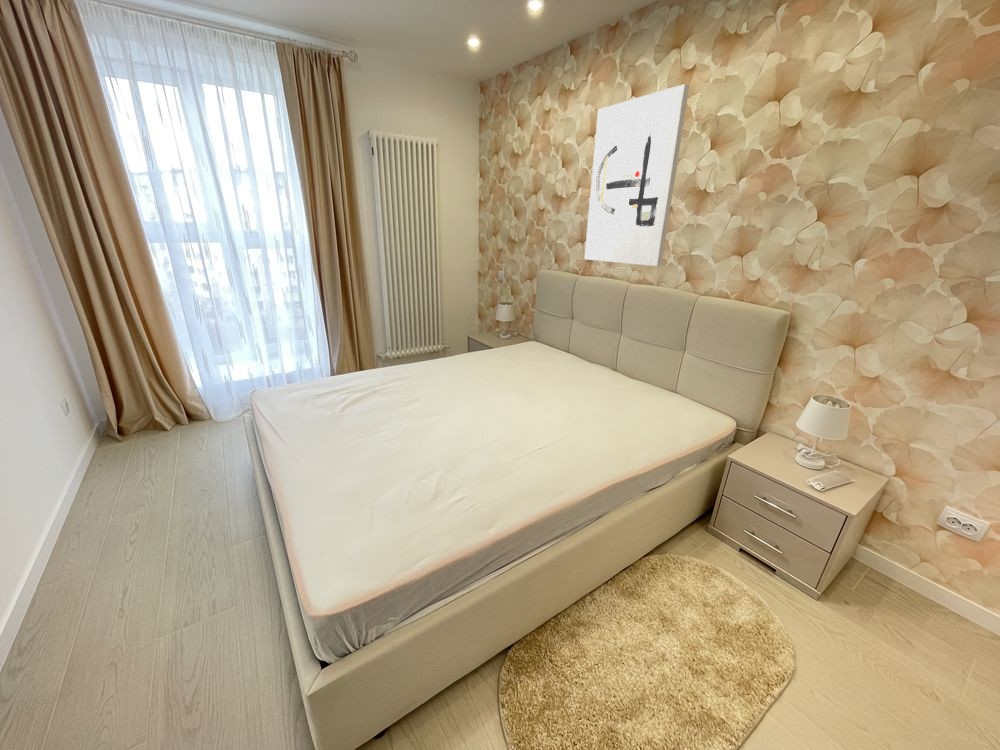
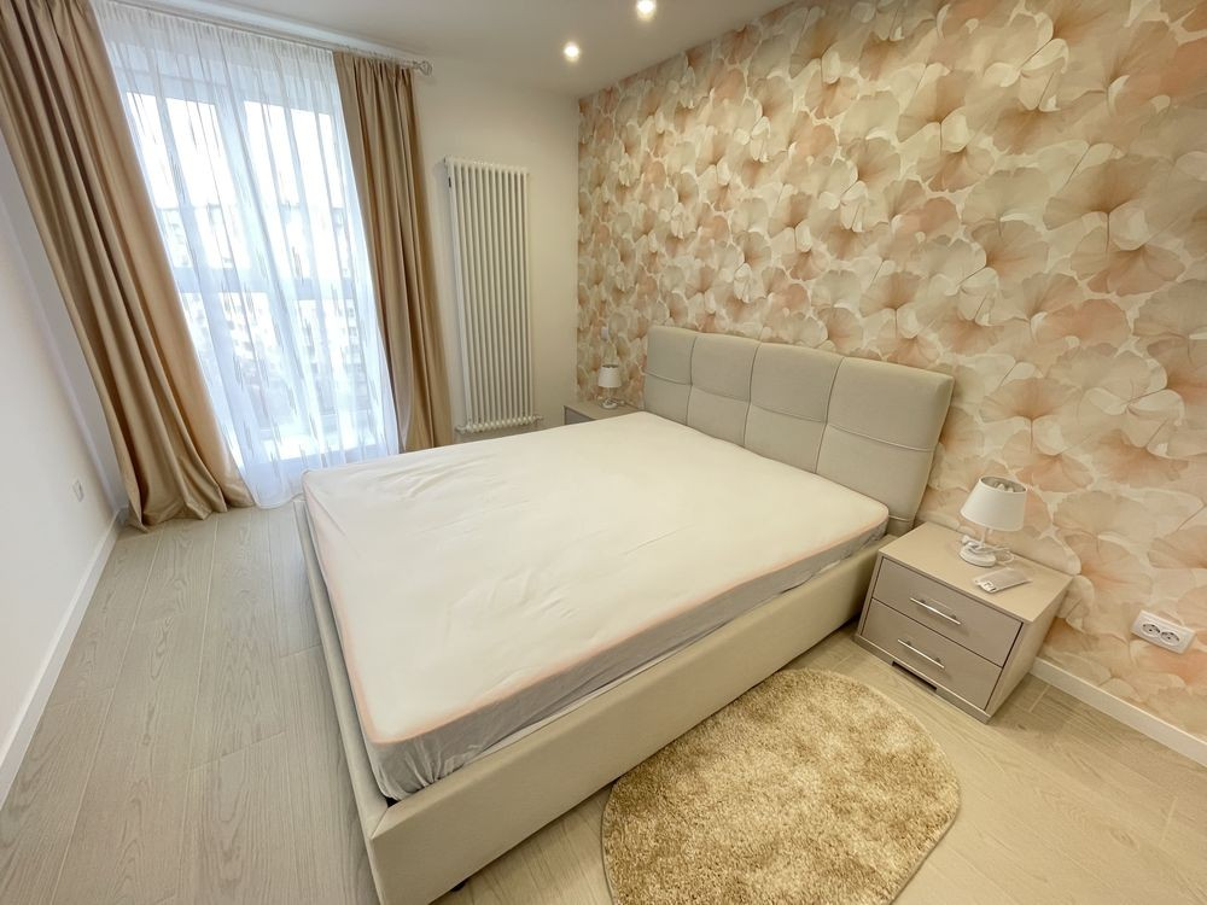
- wall art (629, 185)
